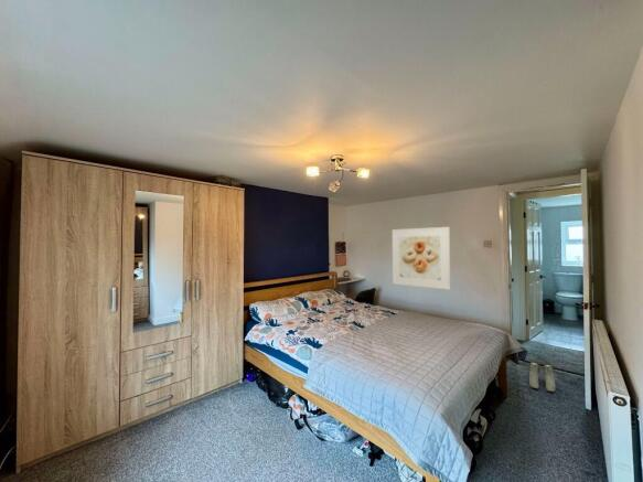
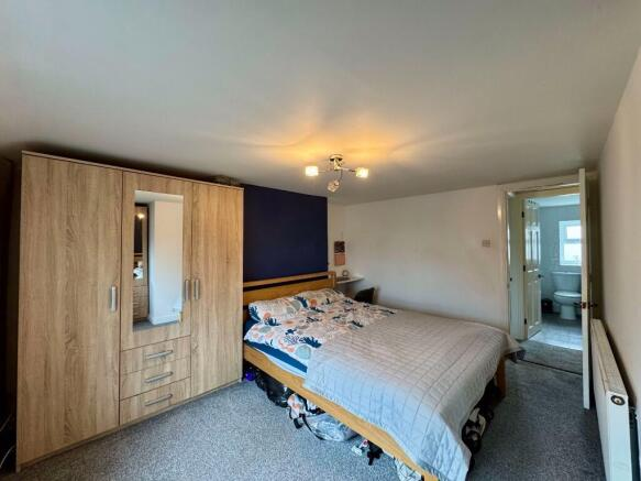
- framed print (419, 257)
- boots (543, 373)
